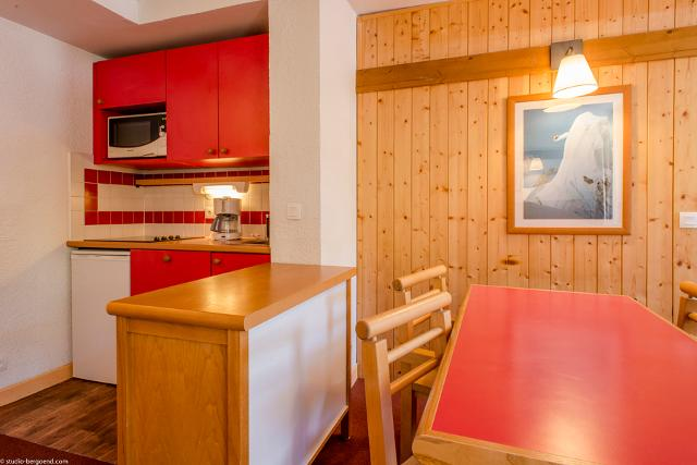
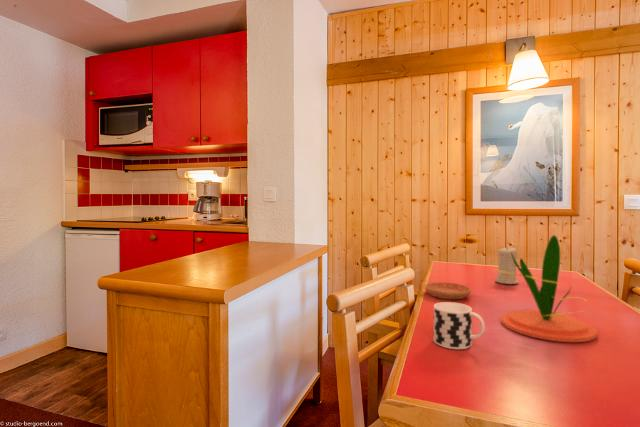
+ candle (506, 264)
+ cup (458, 326)
+ plant (545, 282)
+ saucer (447, 290)
